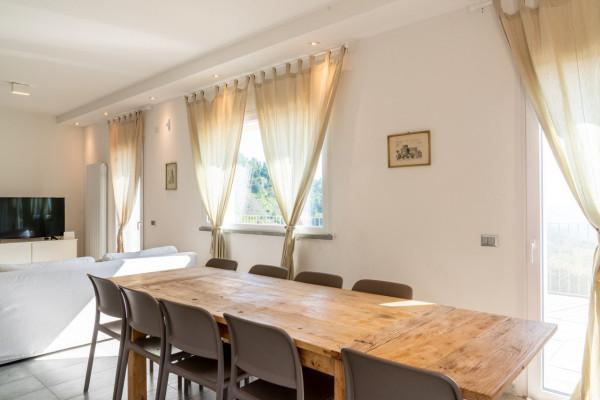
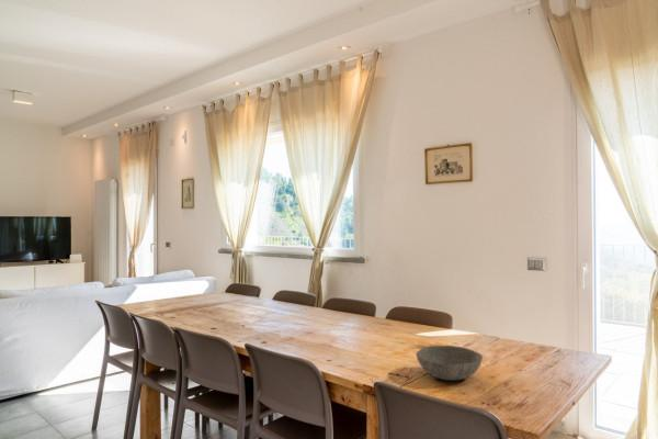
+ bowl (449, 364)
